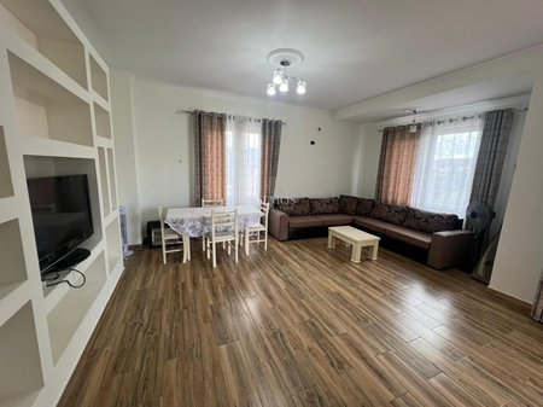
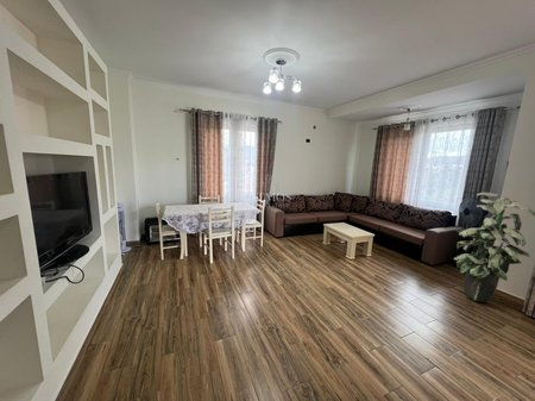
+ indoor plant (486, 246)
